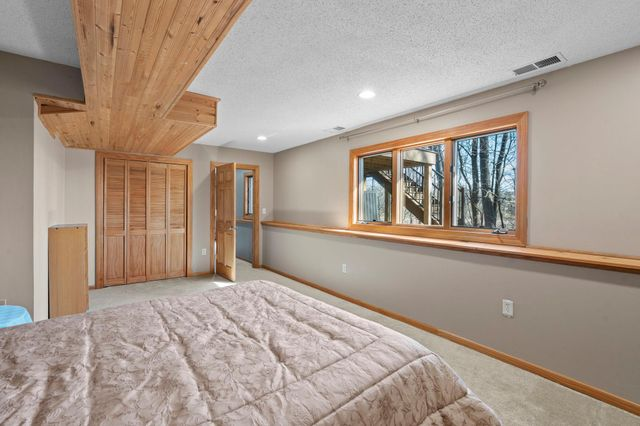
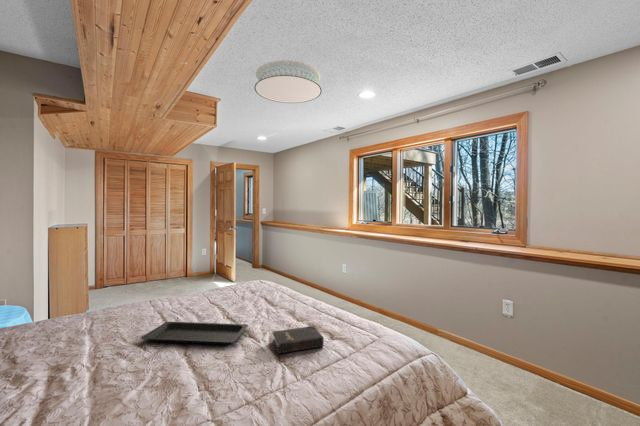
+ ceiling light (288, 83)
+ serving tray (197, 333)
+ hardback book (297, 339)
